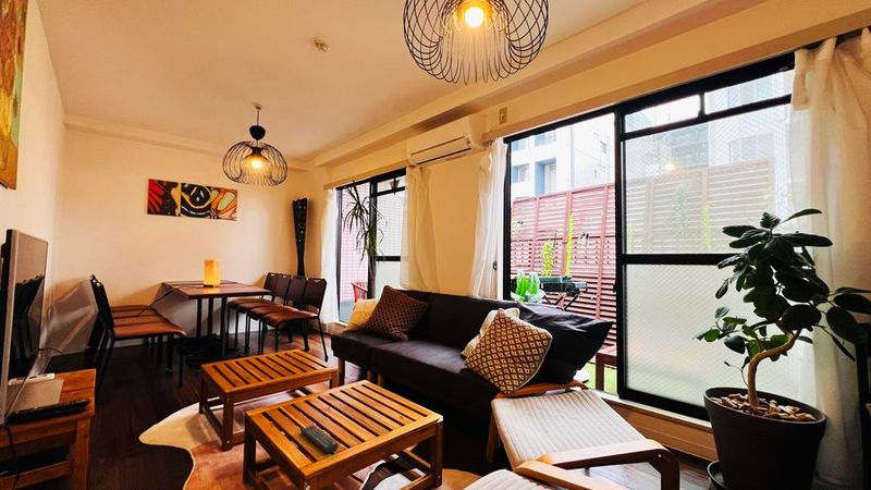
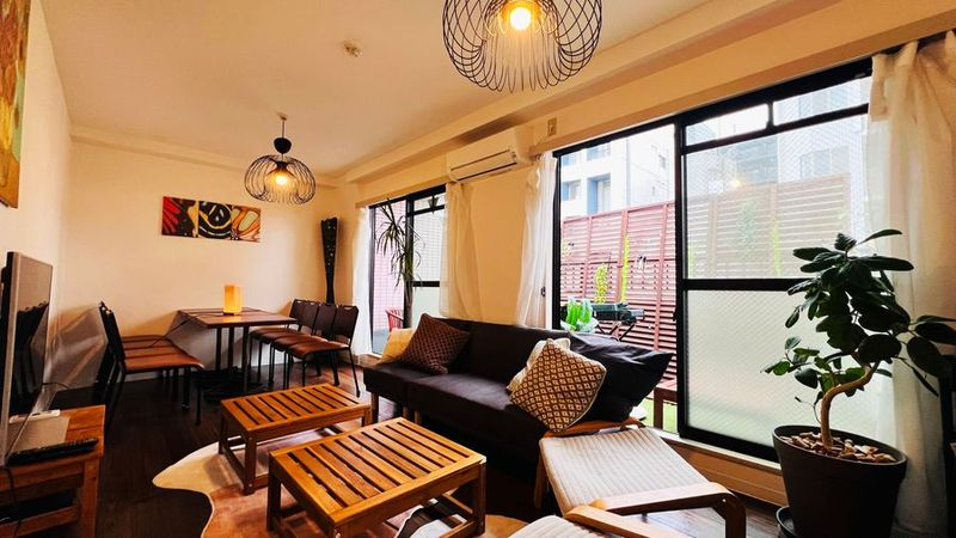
- remote control (318, 438)
